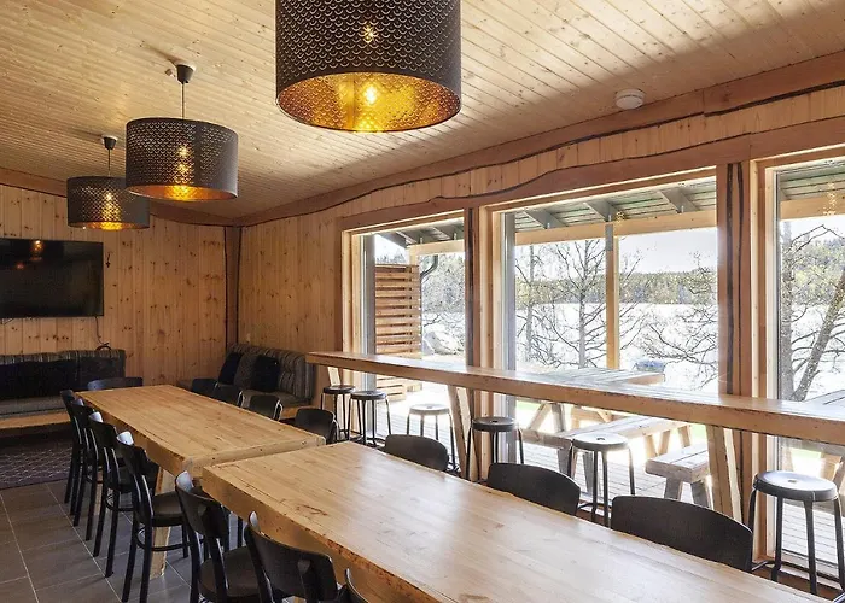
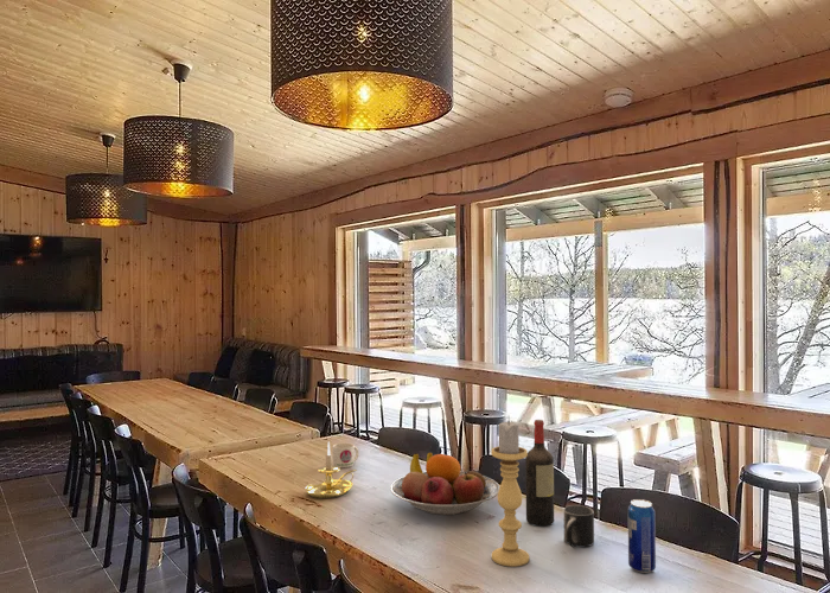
+ candle holder (509, 489)
+ candle holder (332, 466)
+ wine bottle (540, 471)
+ fruit bowl (445, 482)
+ mug (575, 528)
+ beverage can (641, 535)
+ mug (346, 454)
